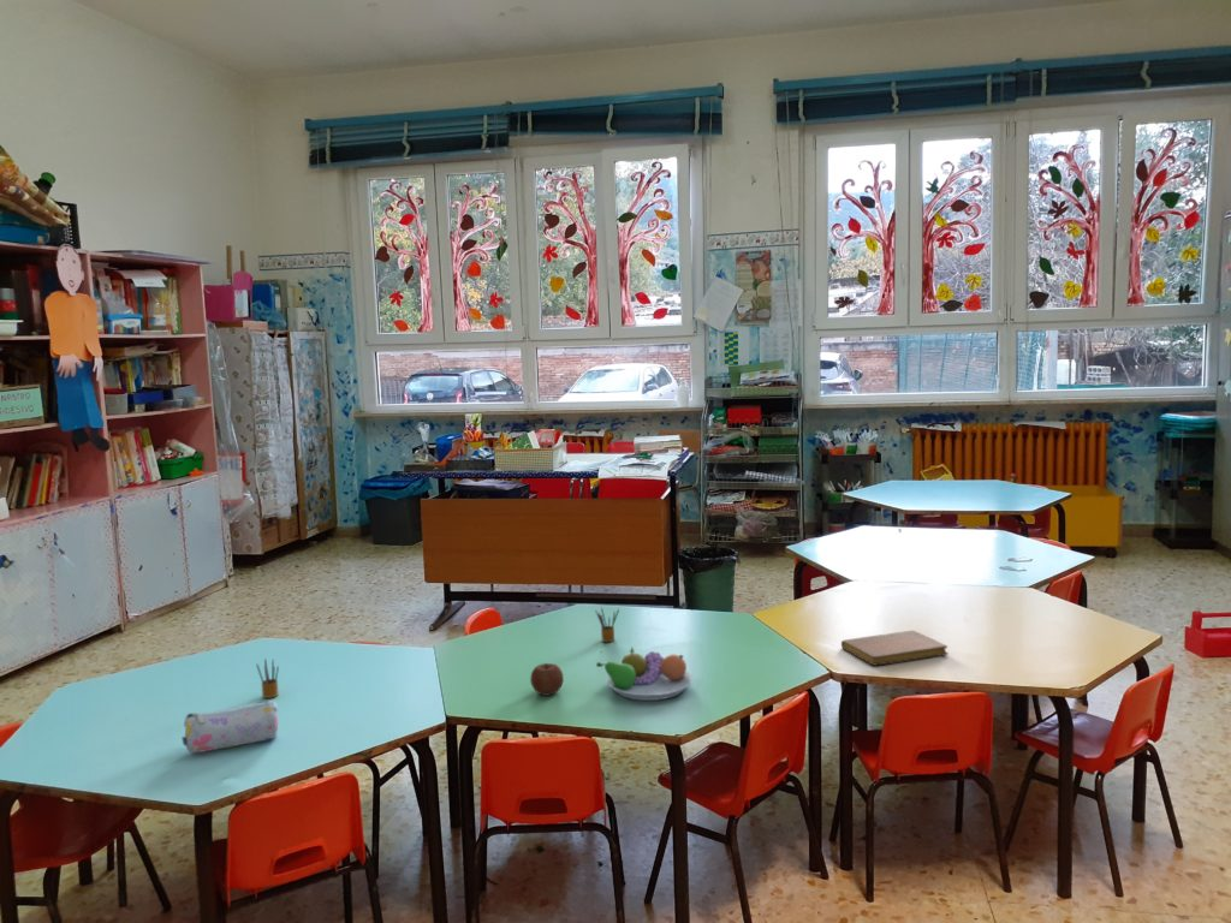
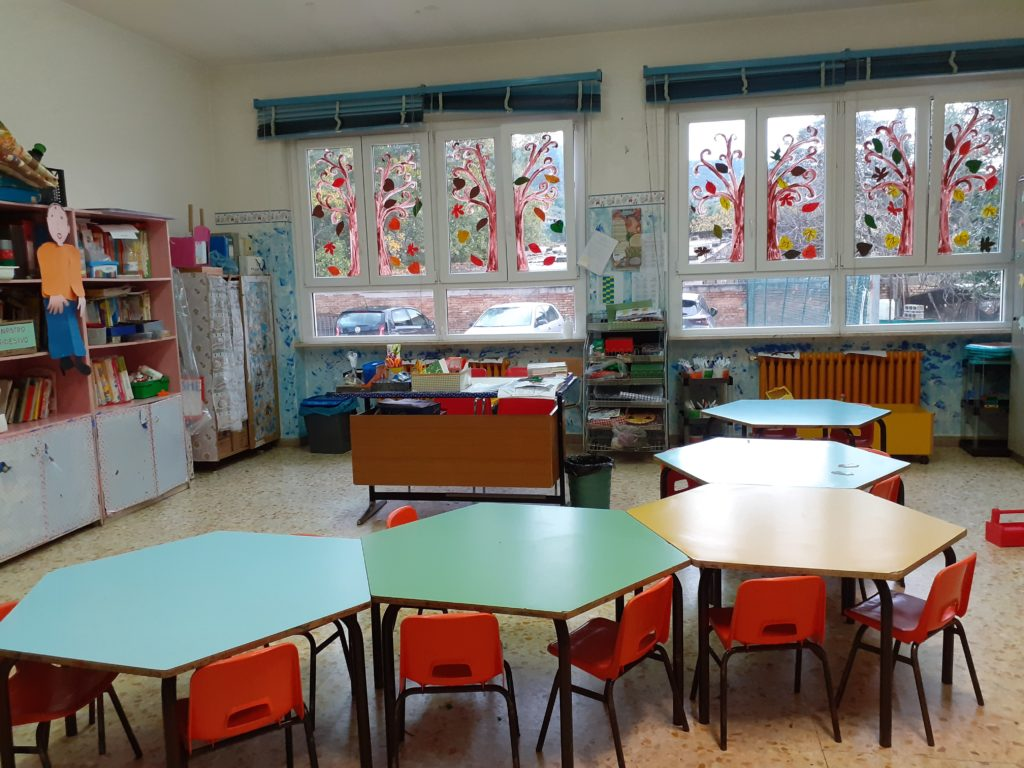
- pencil case (232, 725)
- notebook (893, 647)
- pencil box (608, 624)
- fruit bowl (646, 671)
- pencil box (268, 677)
- apple (546, 678)
